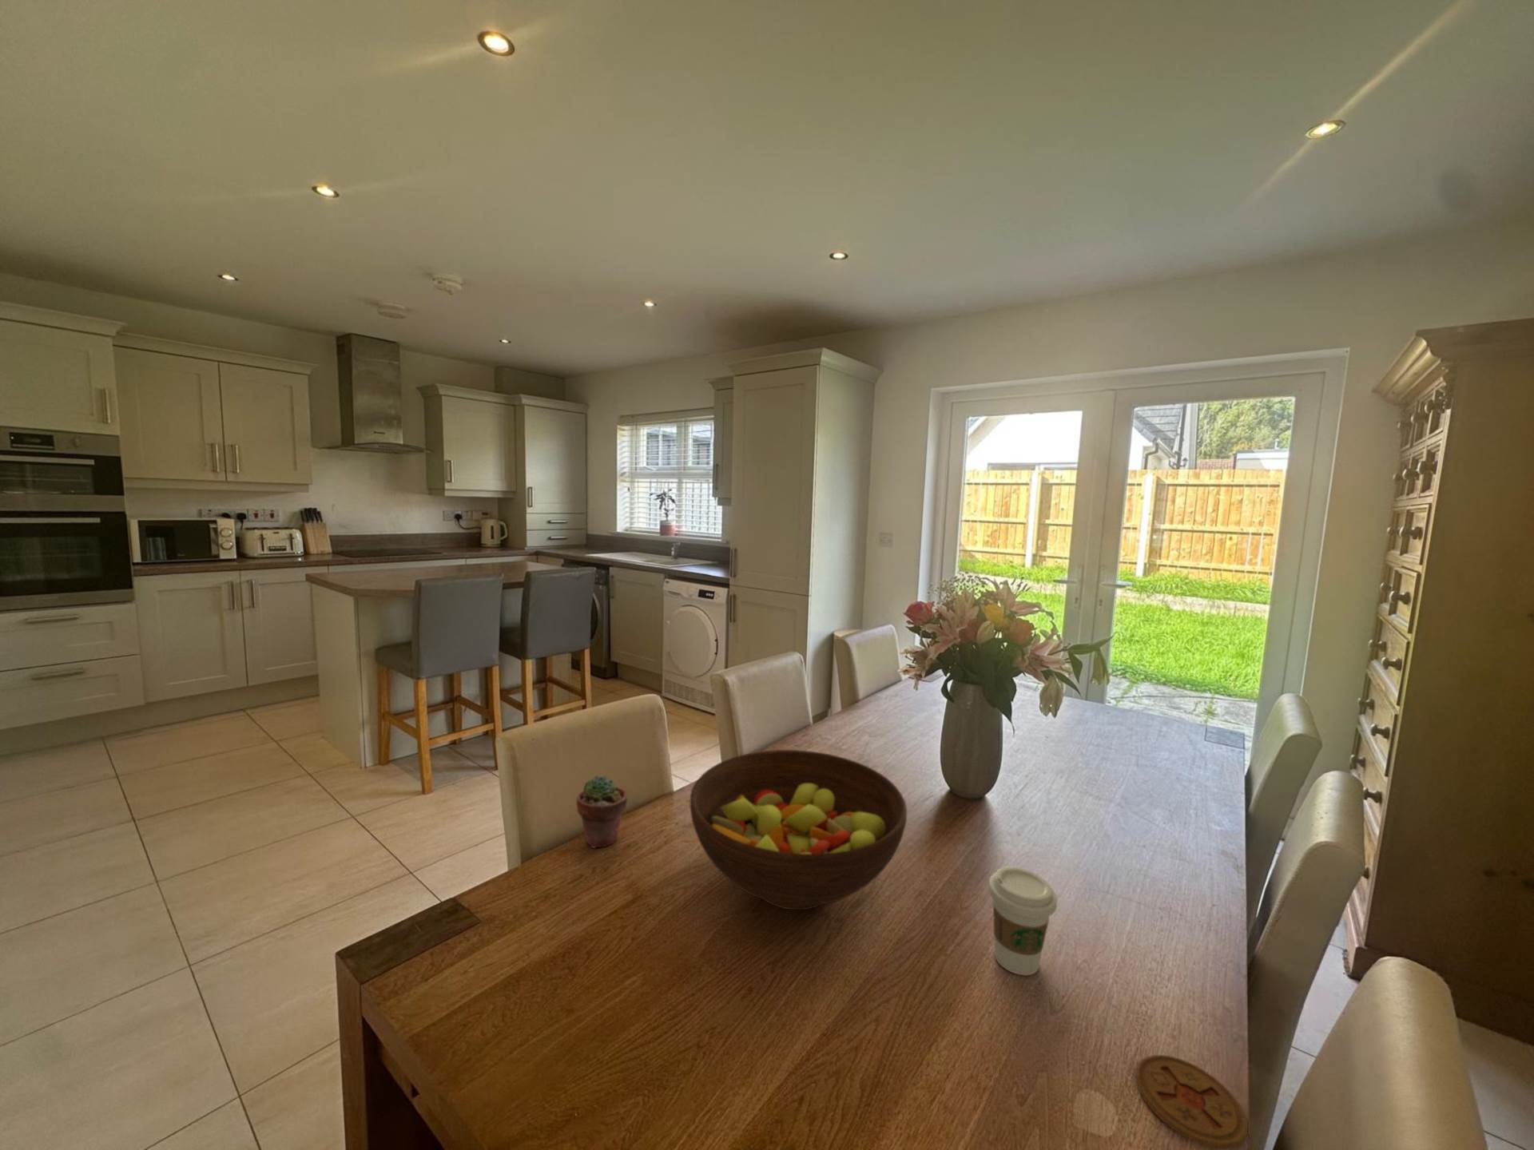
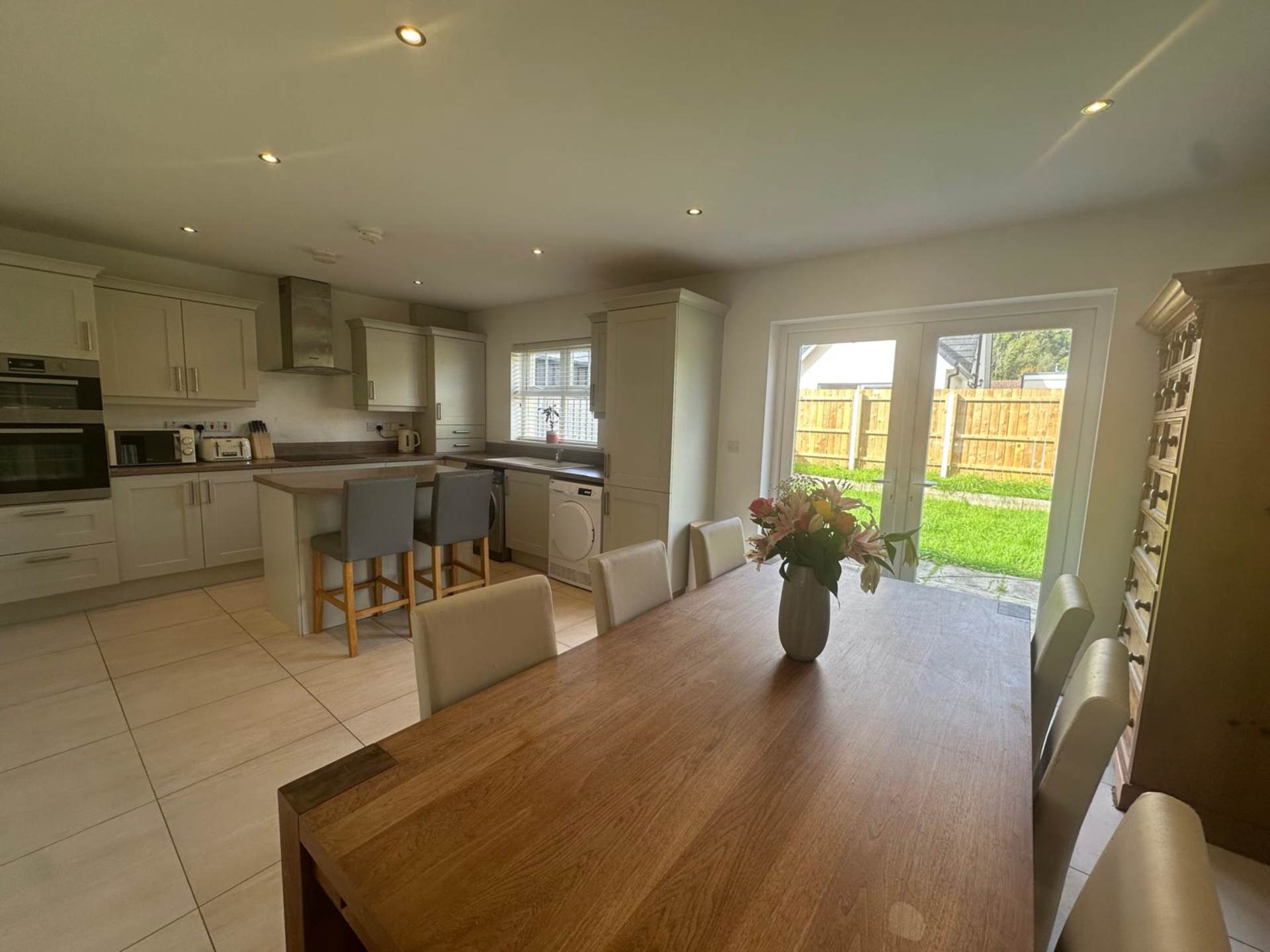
- coaster (1189, 1098)
- coffee cup (1019, 920)
- potted succulent (602, 807)
- fruit bowl (796, 840)
